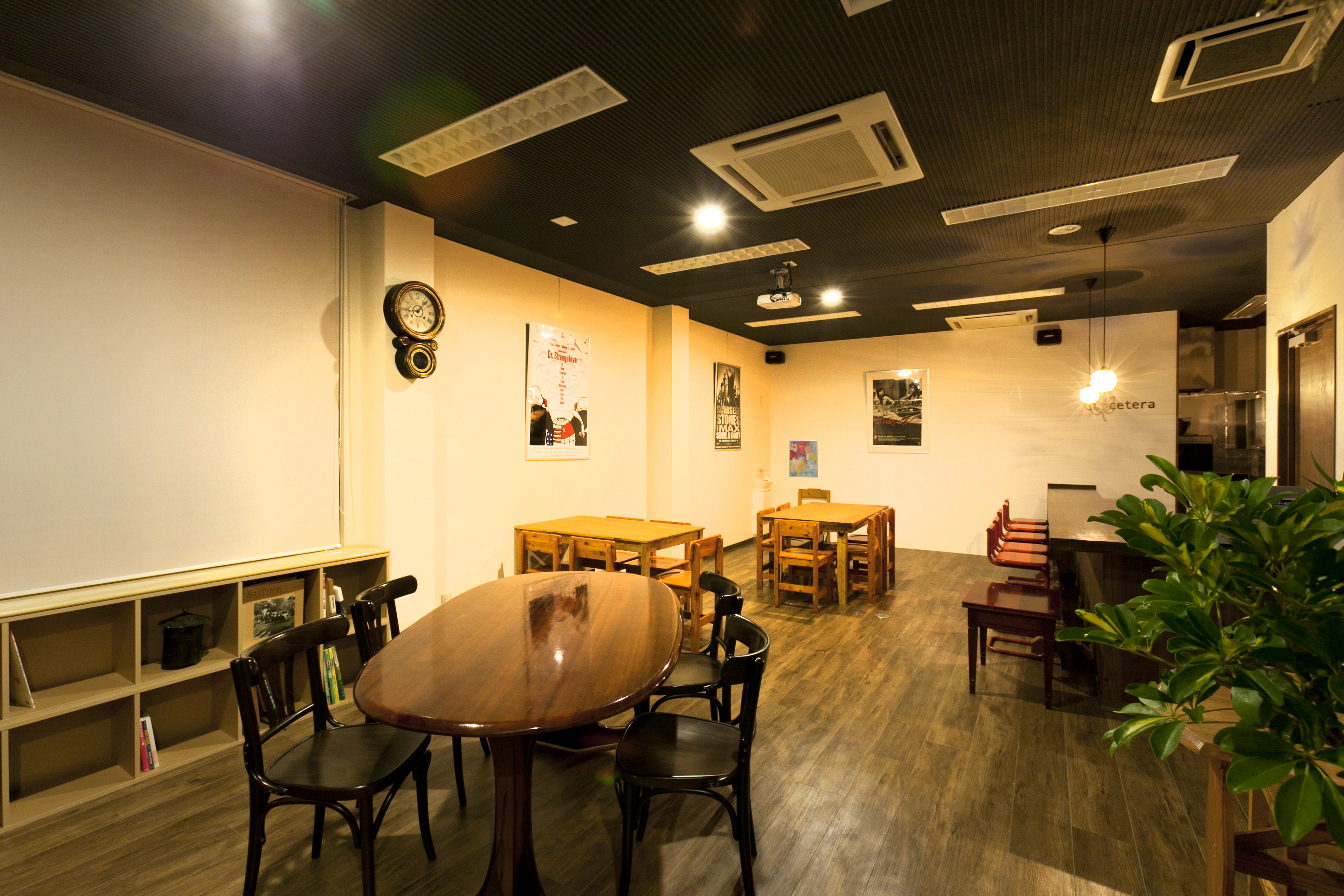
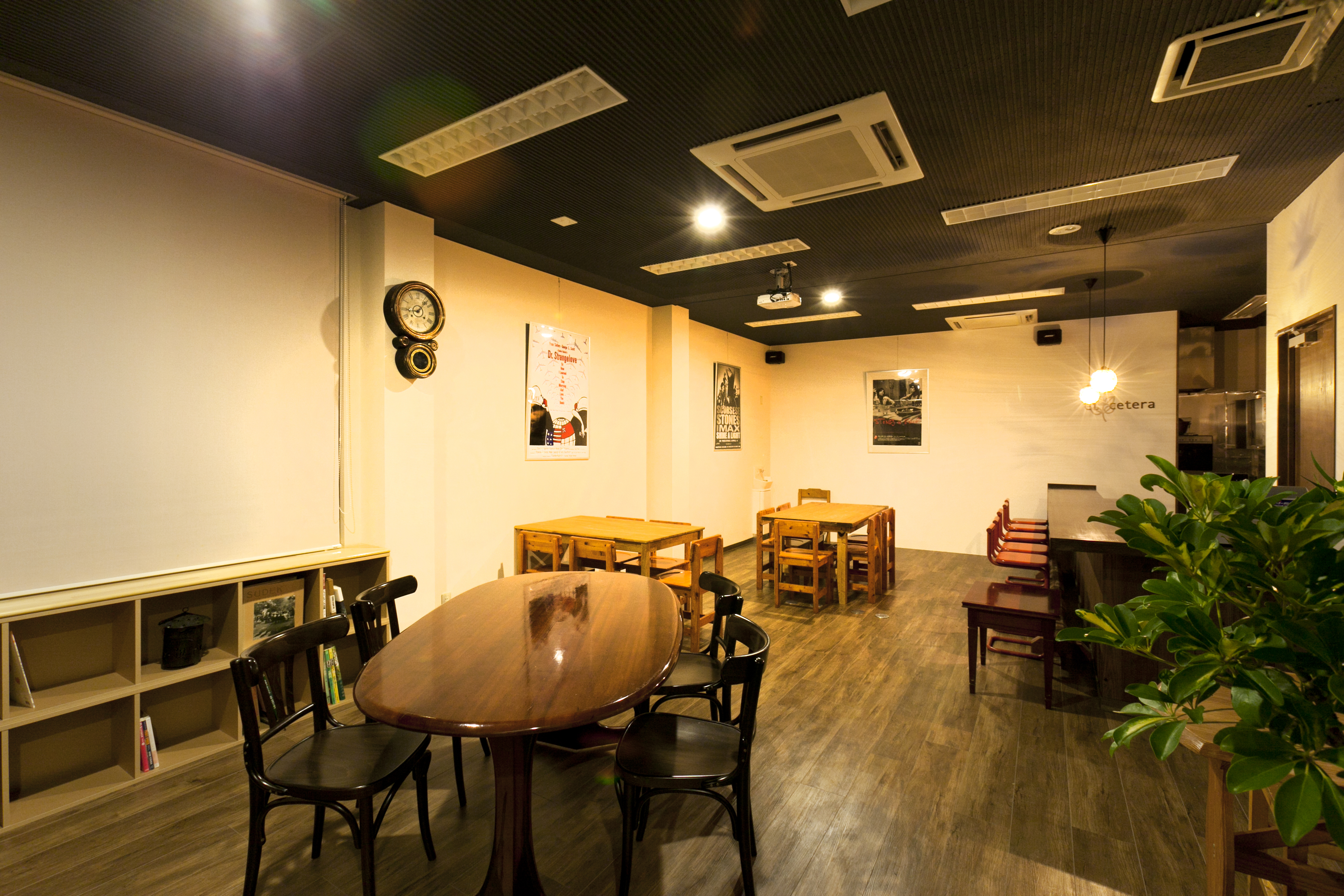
- wall art (803, 459)
